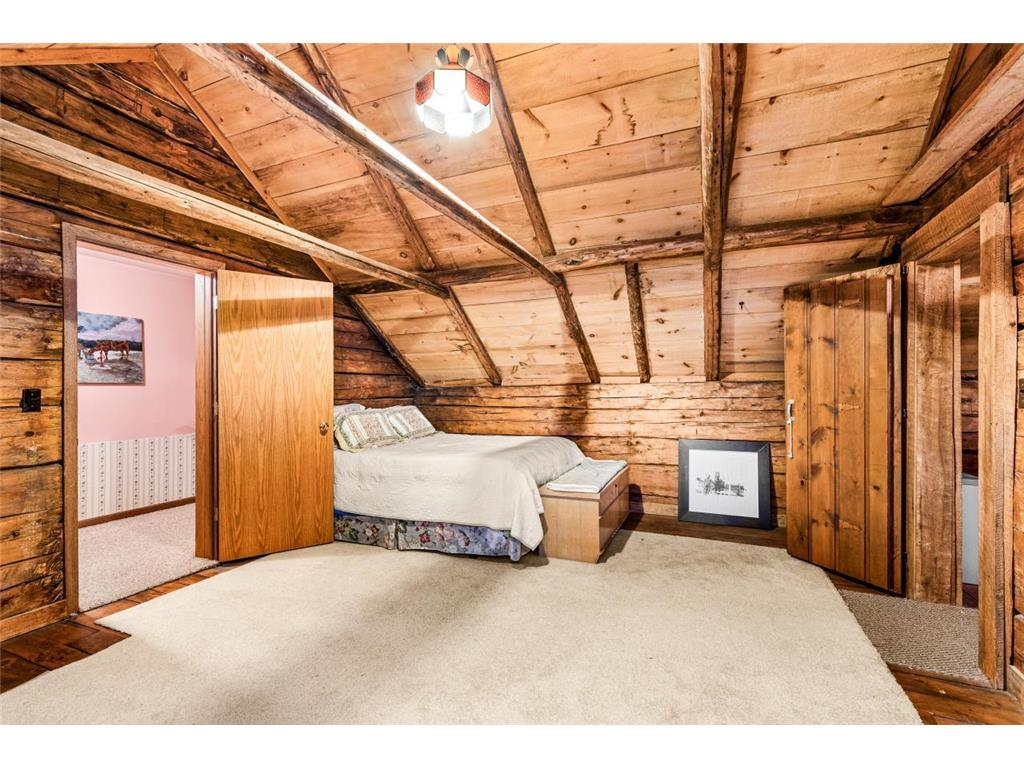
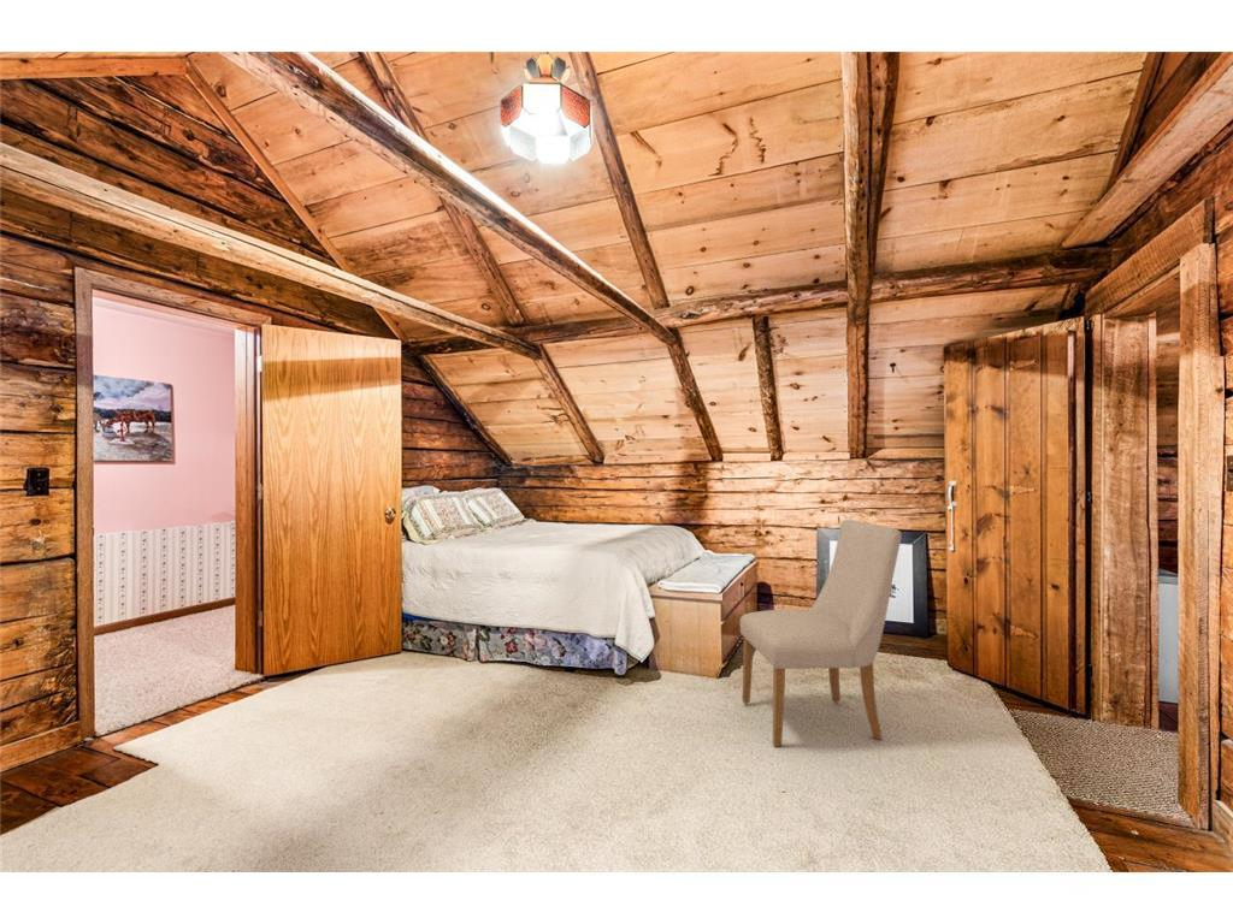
+ chair (819, 622)
